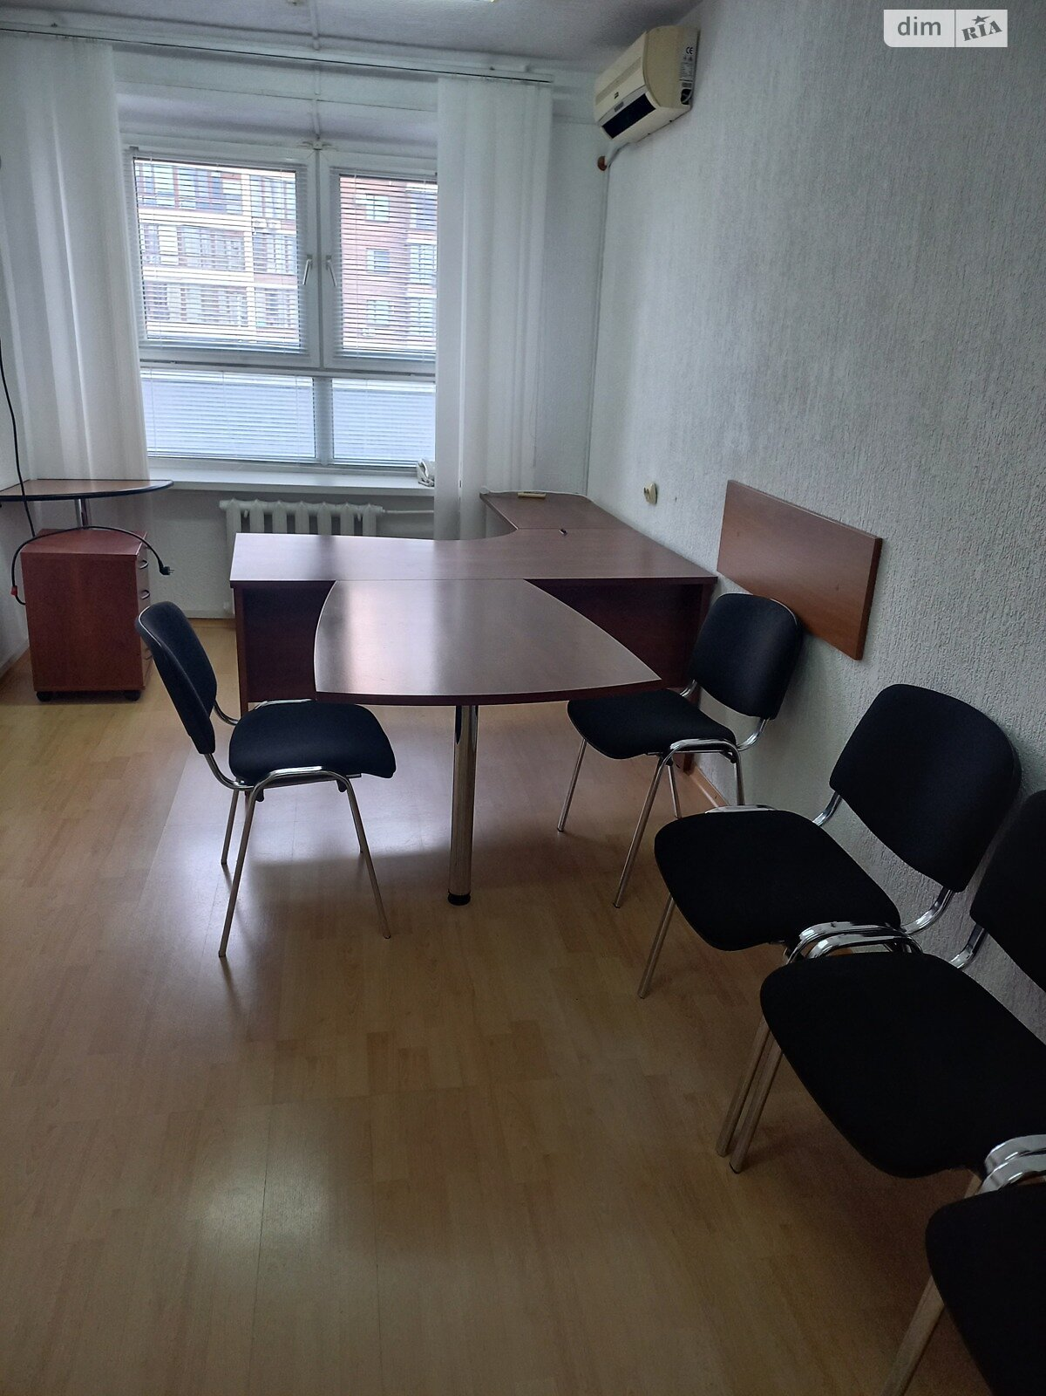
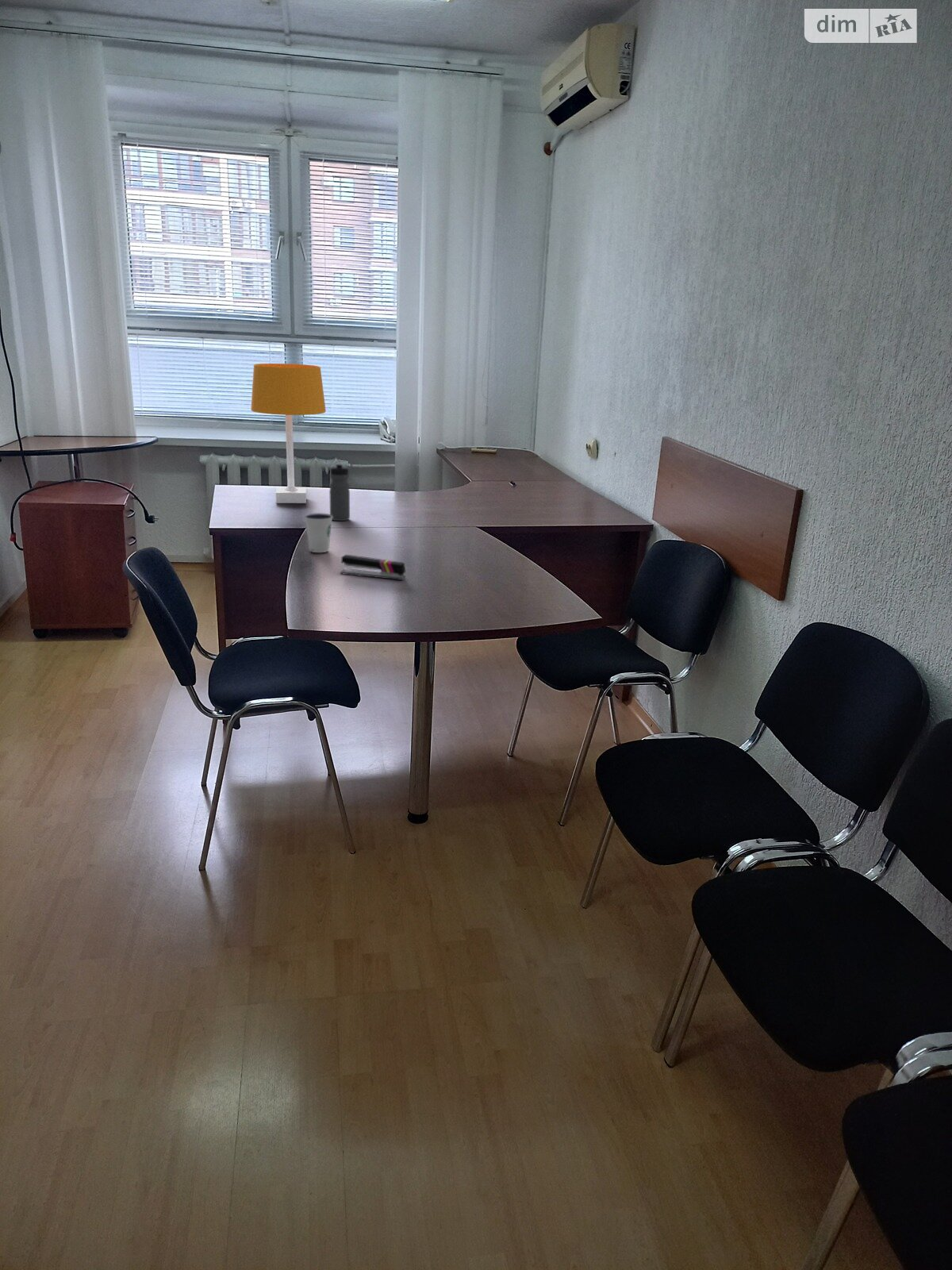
+ dixie cup (319, 533)
+ water bottle (340, 491)
+ desk lamp (289, 434)
+ stapler (373, 567)
